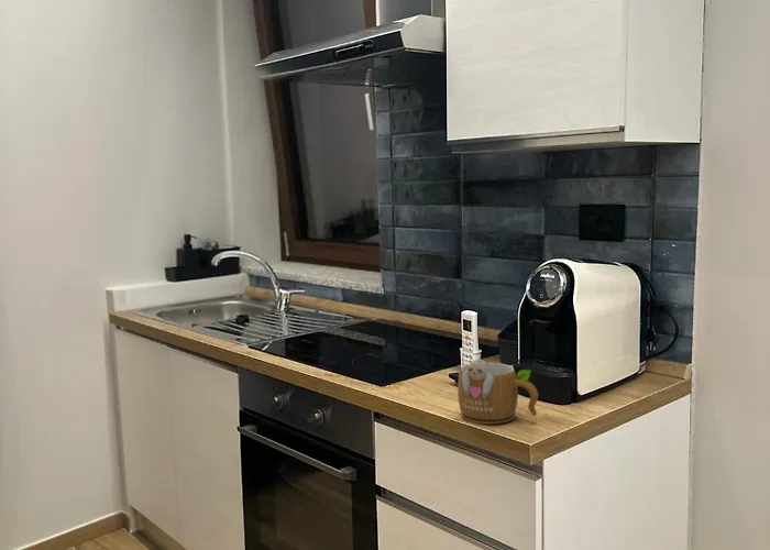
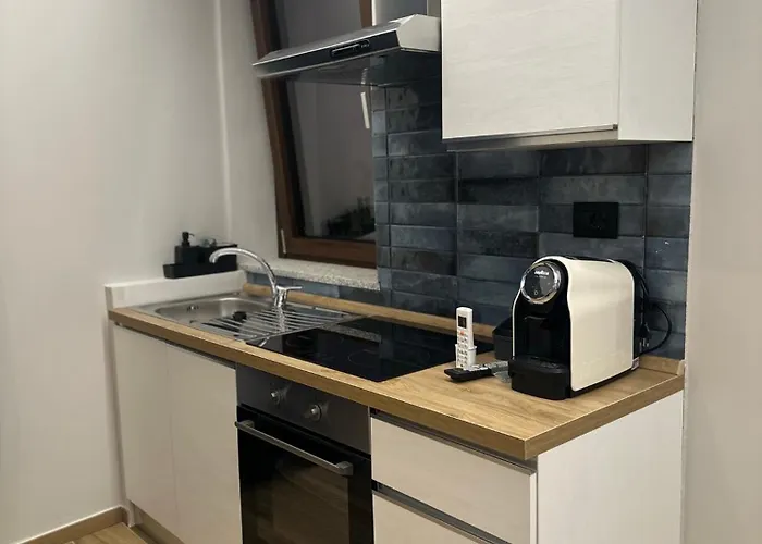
- mug (497, 386)
